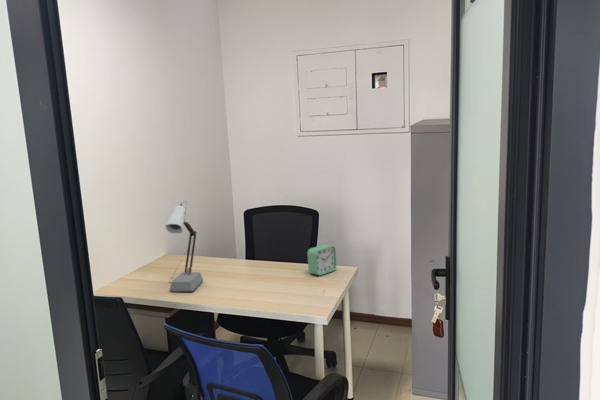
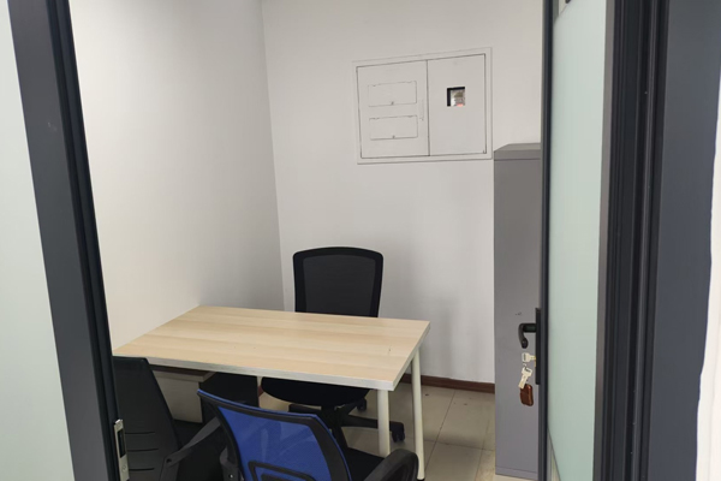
- alarm clock (322, 259)
- desk lamp (188, 244)
